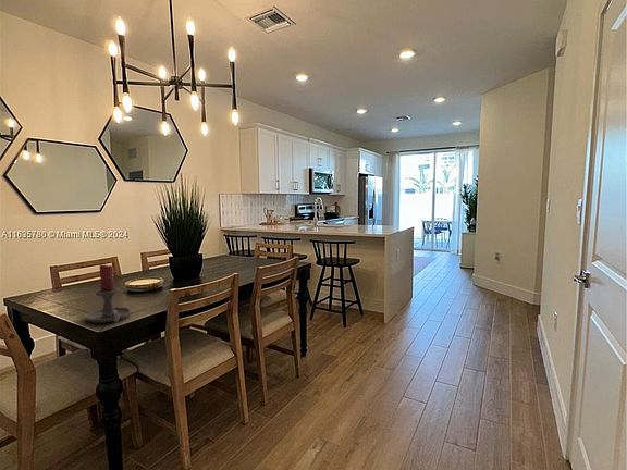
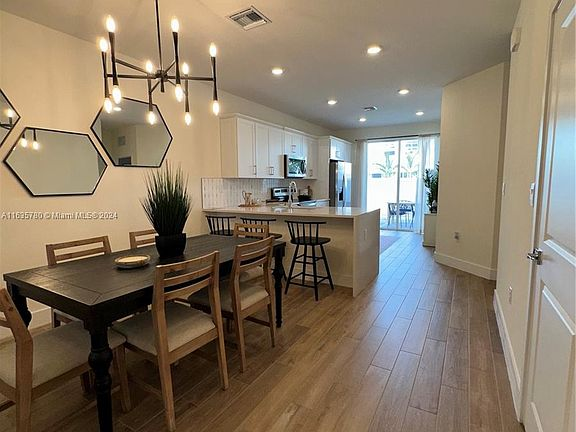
- candle holder (109, 292)
